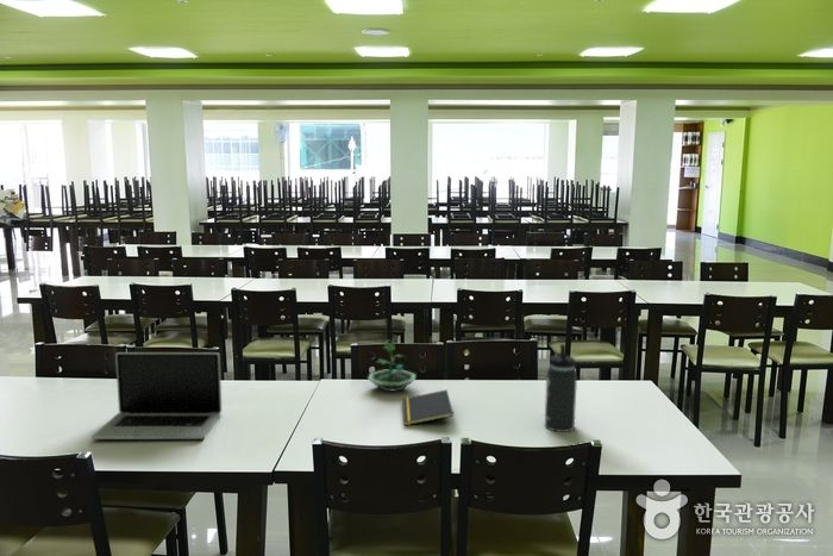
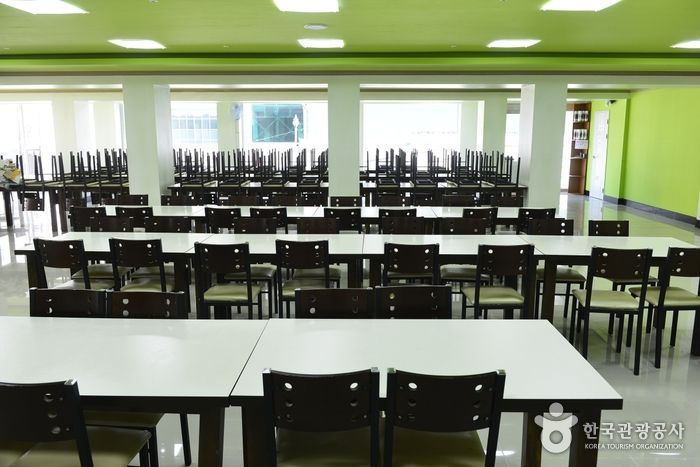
- laptop (157, 394)
- notepad (426, 406)
- thermos bottle (560, 385)
- terrarium (392, 350)
